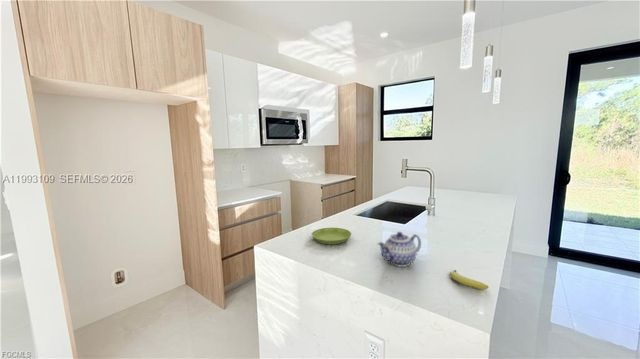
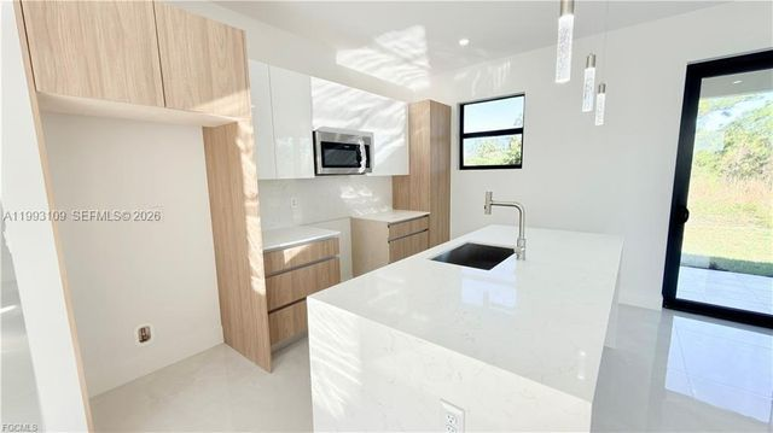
- teapot (399, 247)
- fruit (464, 278)
- saucer (331, 236)
